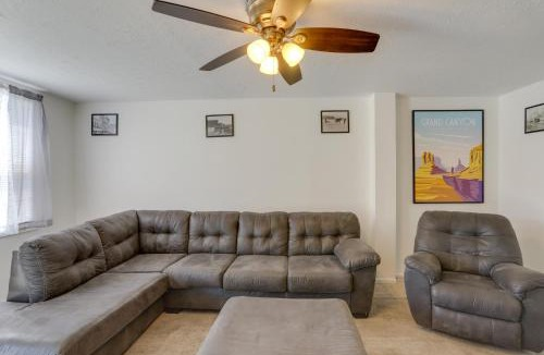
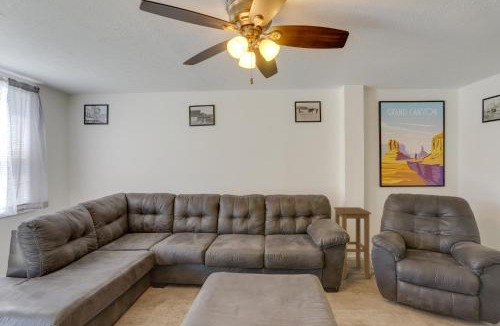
+ stool (351, 242)
